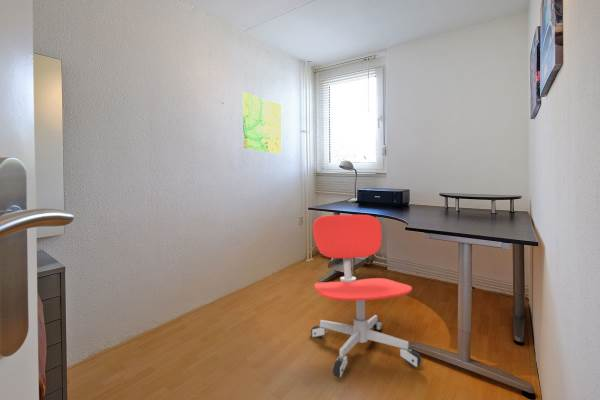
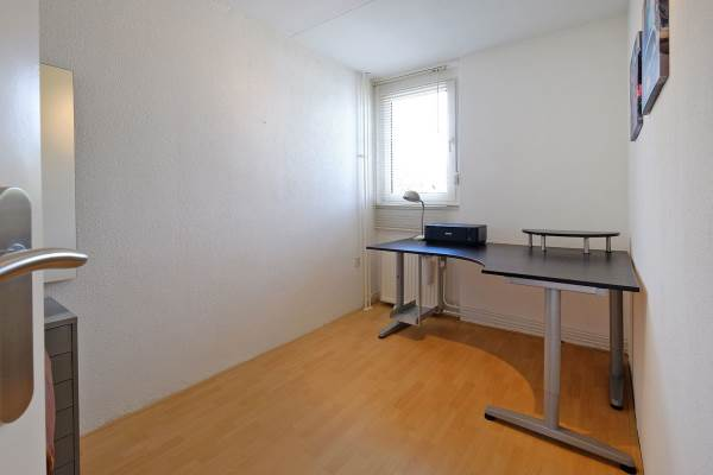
- office chair (359, 283)
- map (263, 124)
